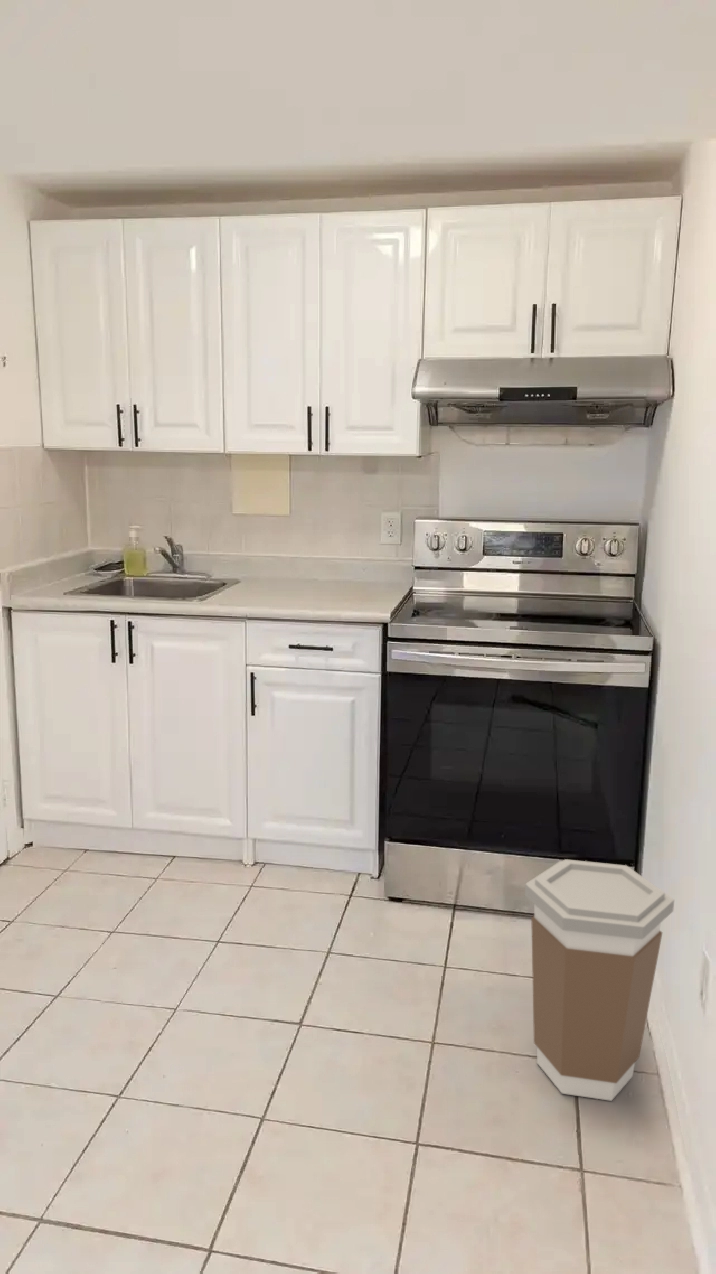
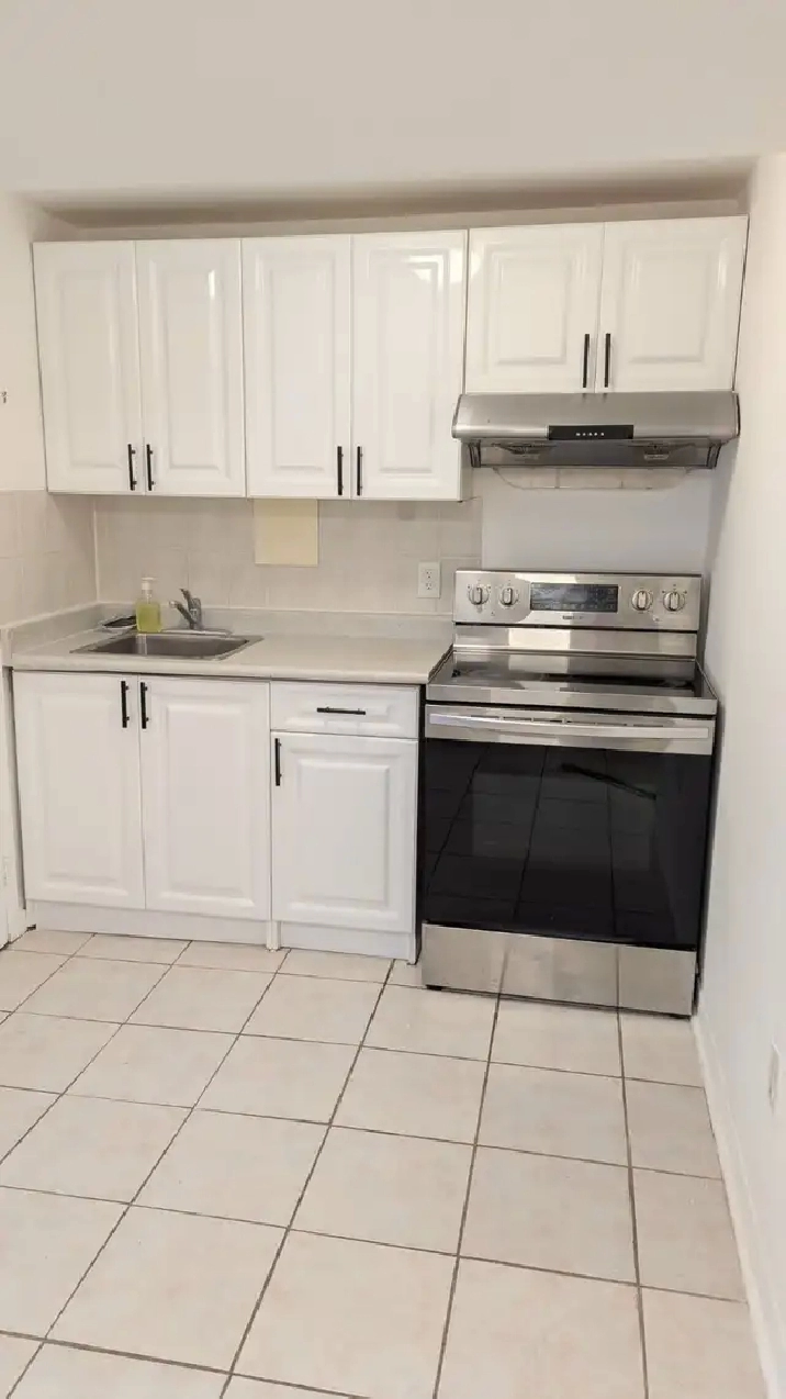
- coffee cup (591, 979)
